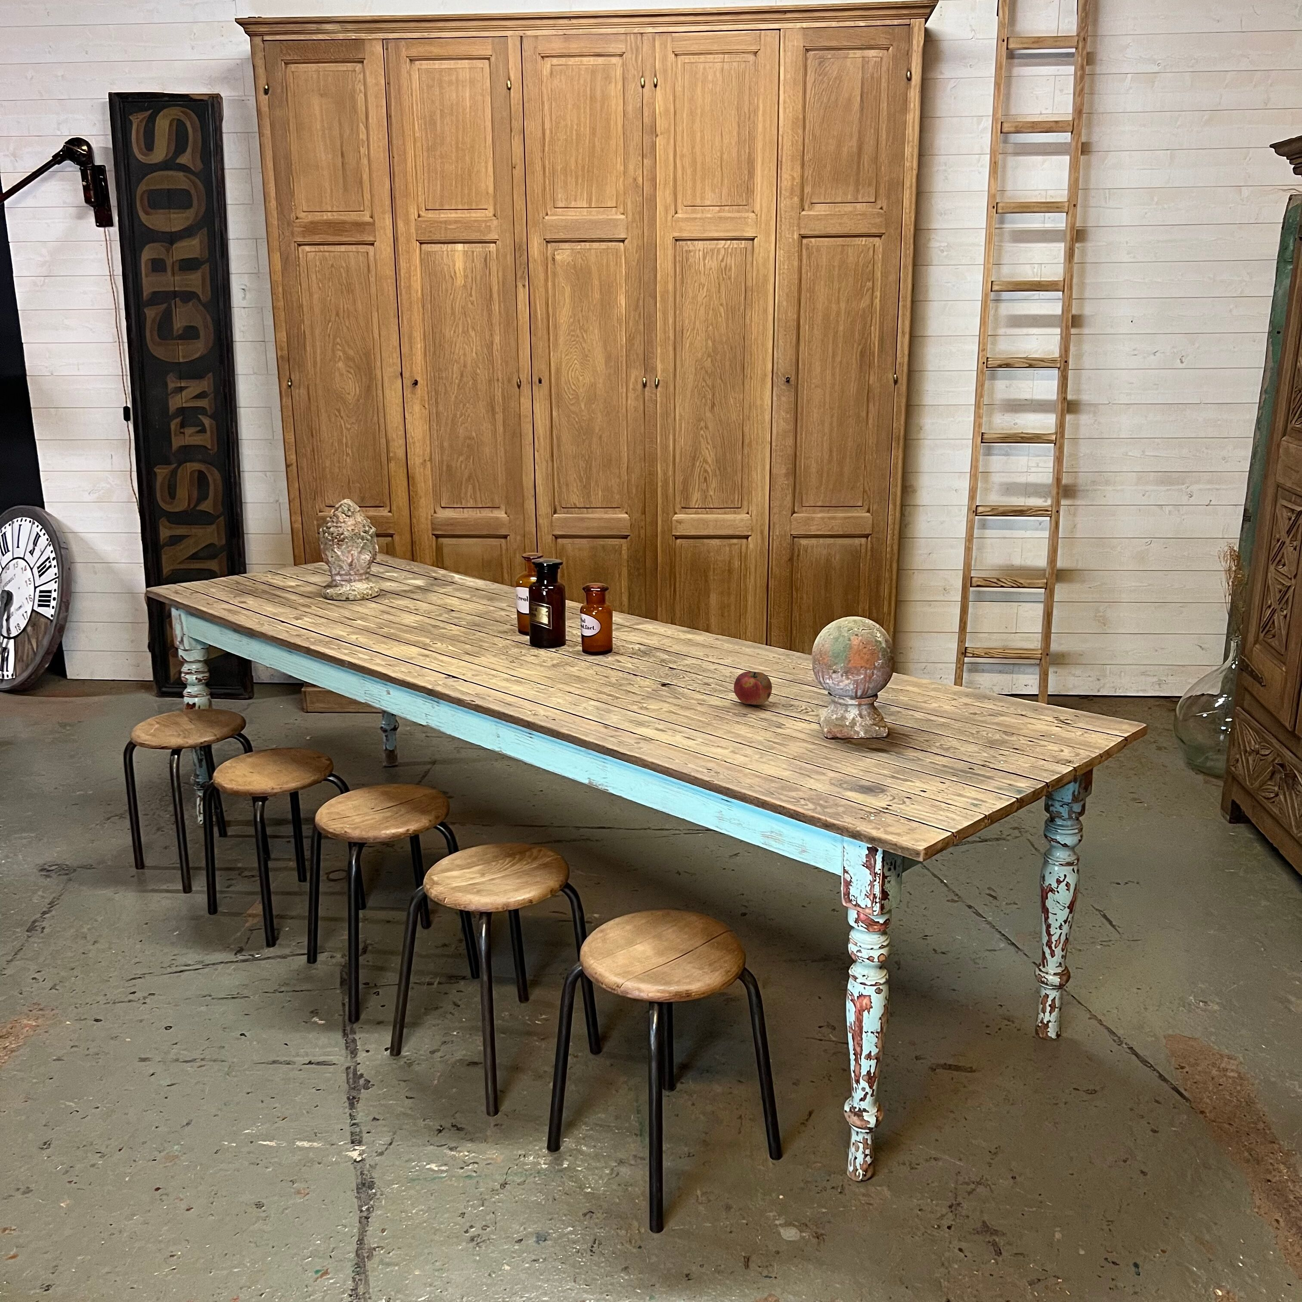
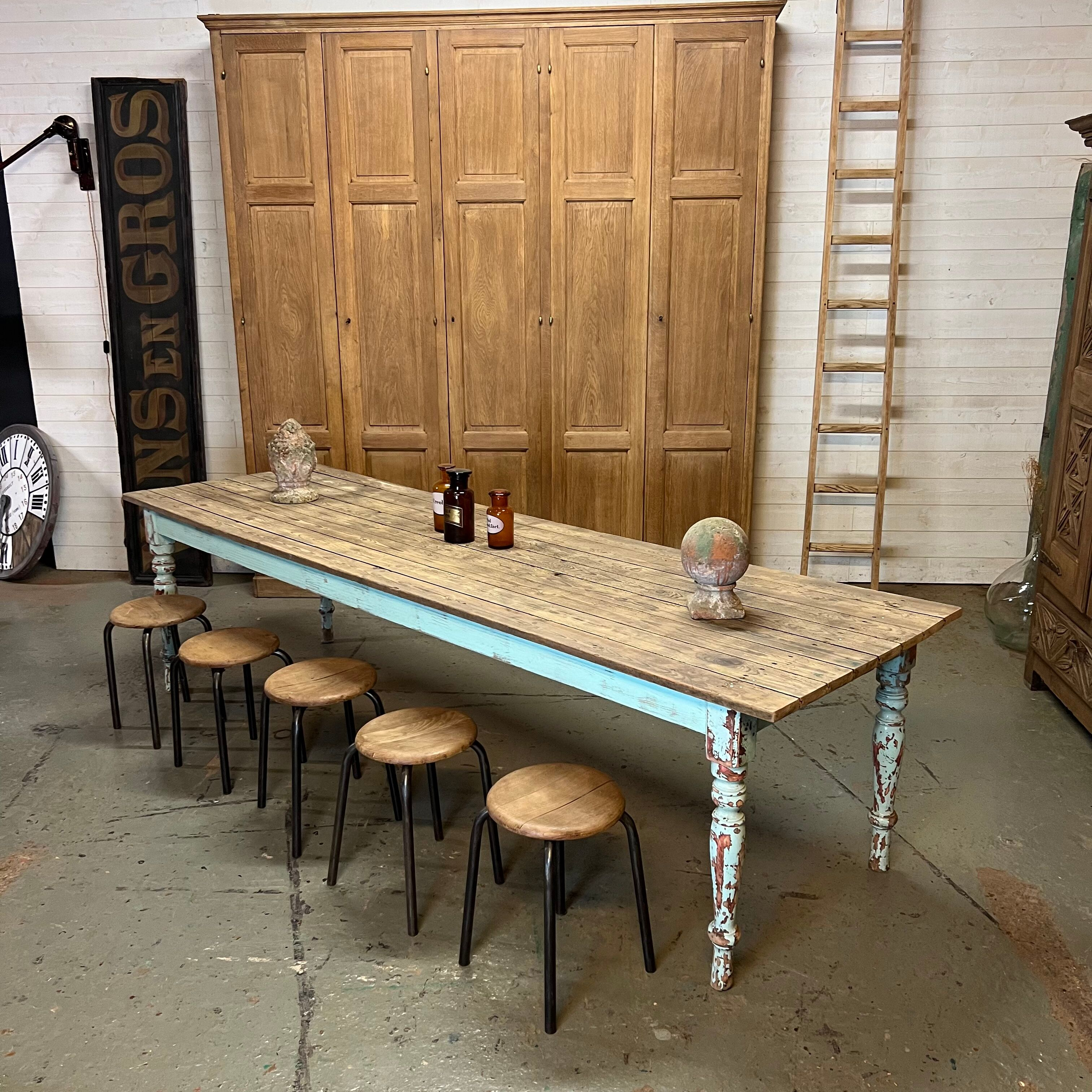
- fruit (754, 687)
